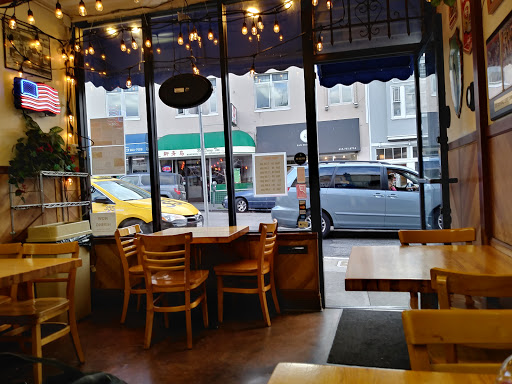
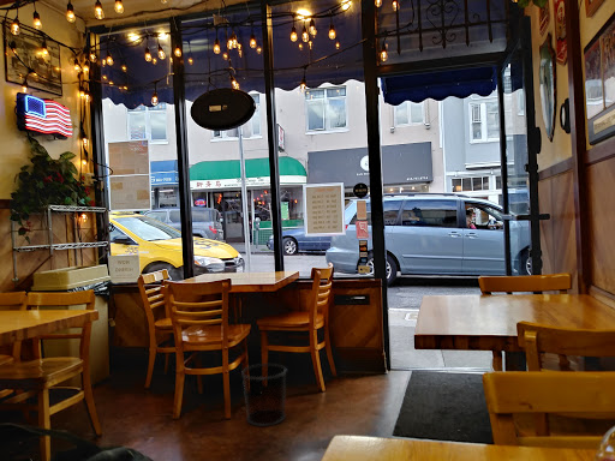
+ waste bin (265, 394)
